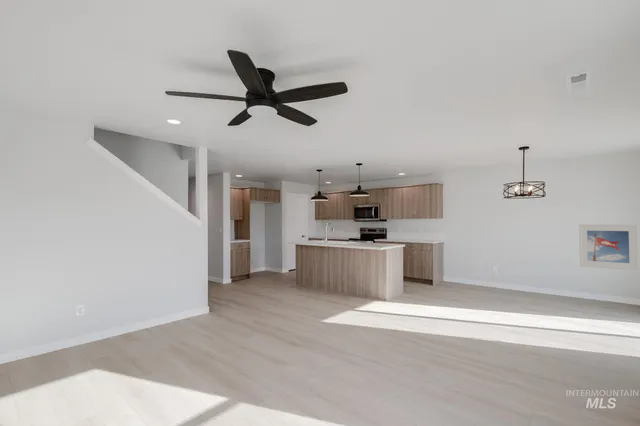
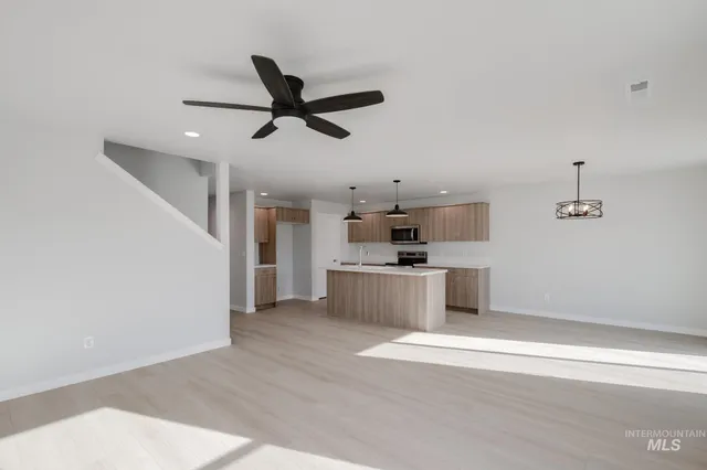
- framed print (607, 246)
